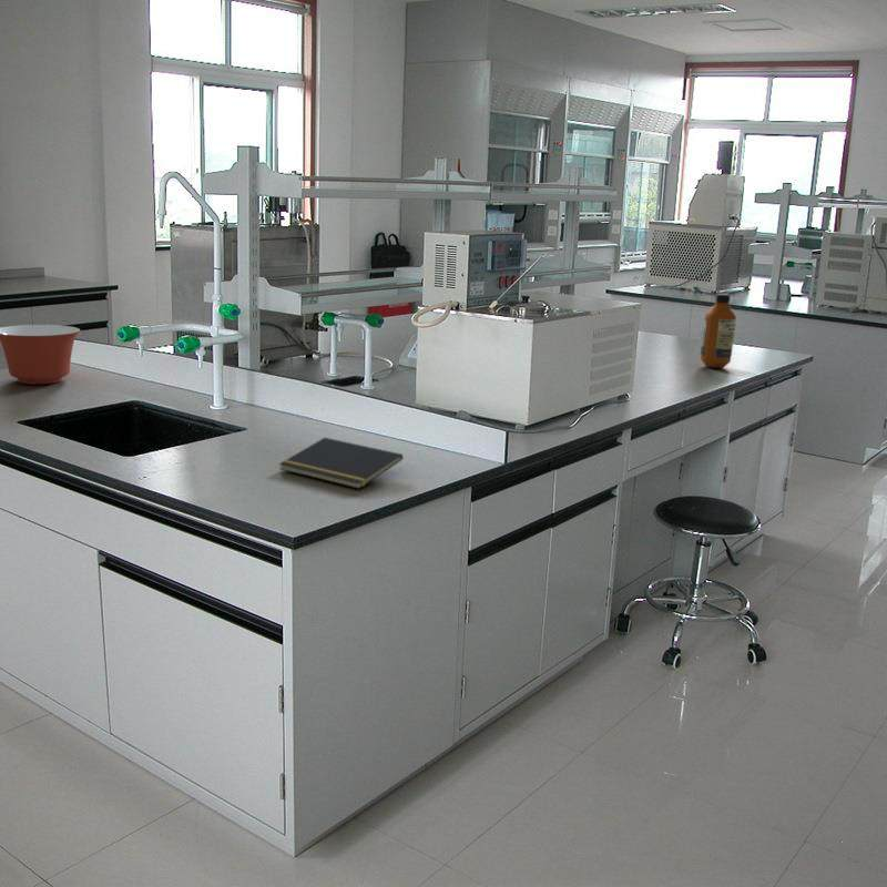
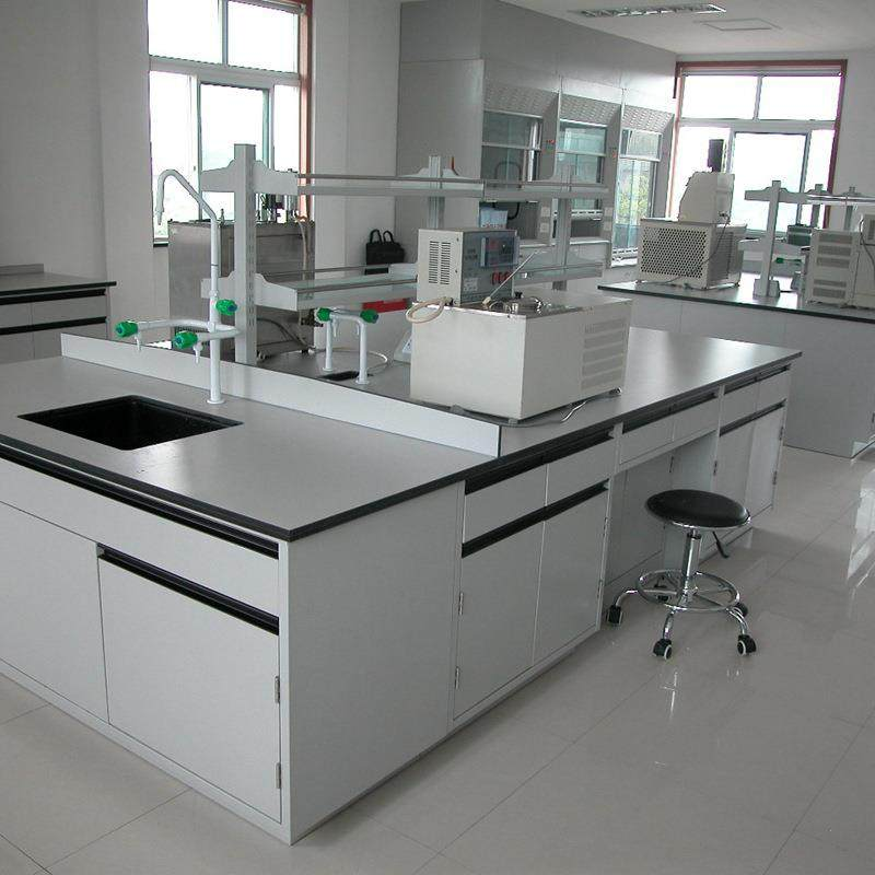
- mixing bowl (39, 355)
- bottle (718, 330)
- notepad (340, 461)
